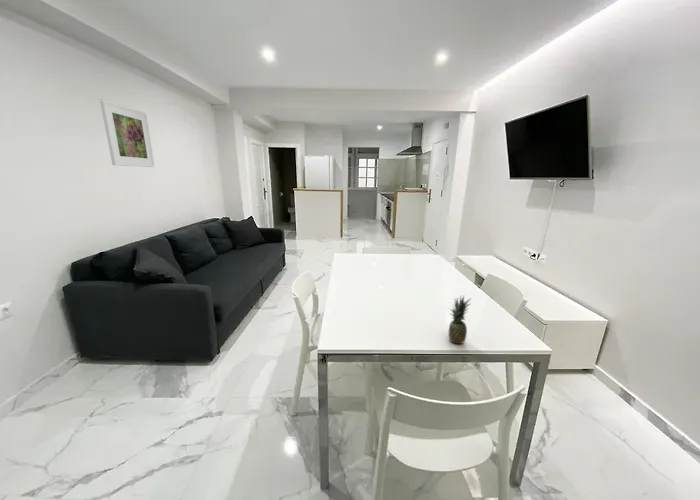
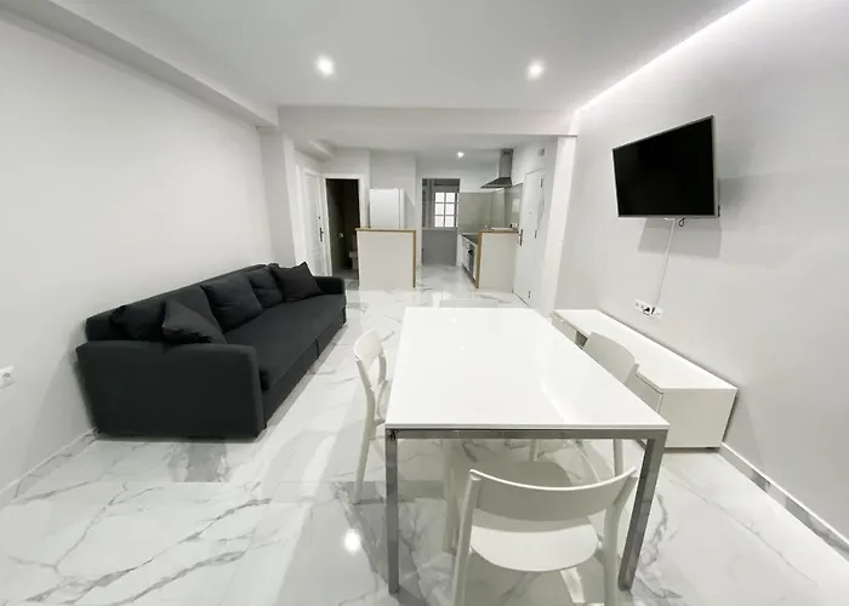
- fruit (459, 319)
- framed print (130, 137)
